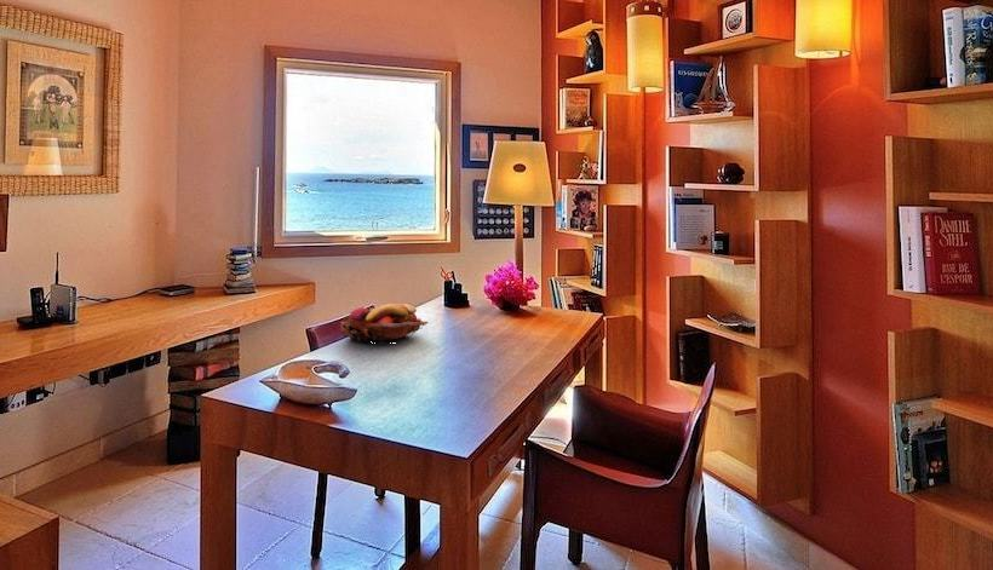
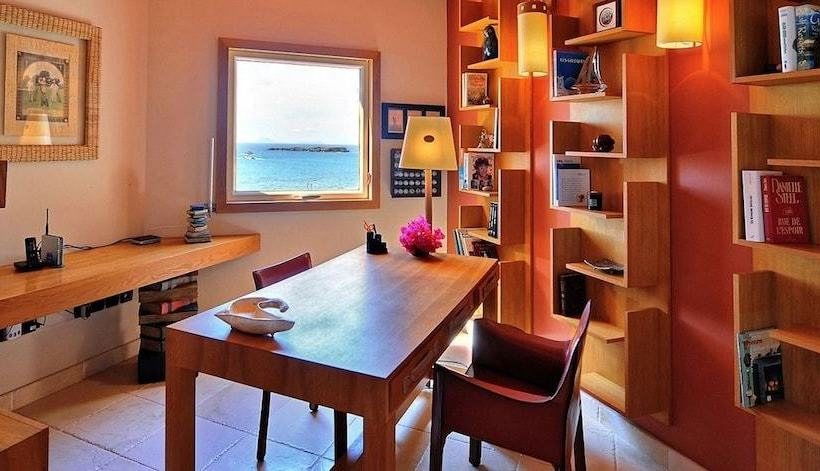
- fruit basket (383, 322)
